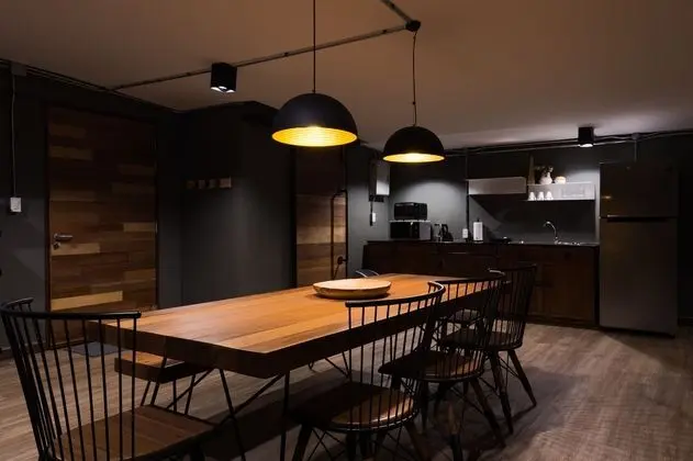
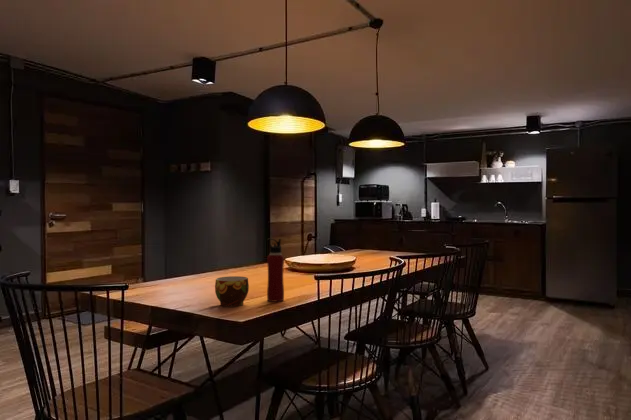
+ water bottle (275, 269)
+ cup (232, 291)
